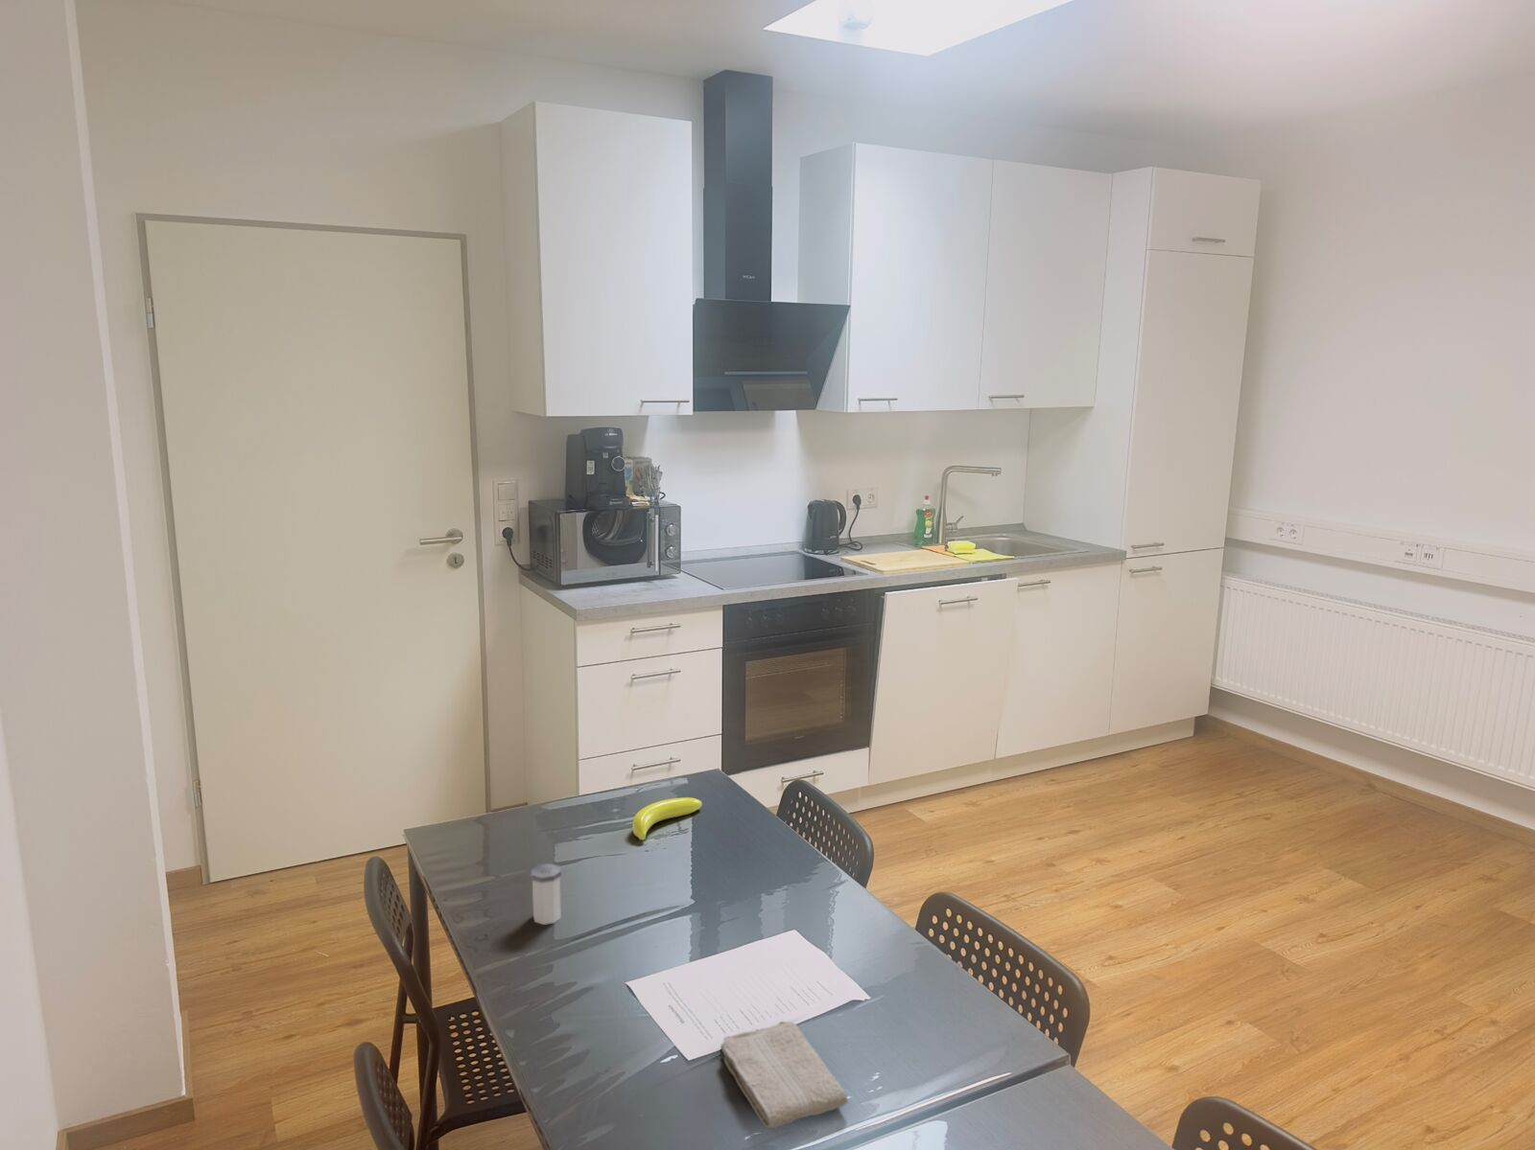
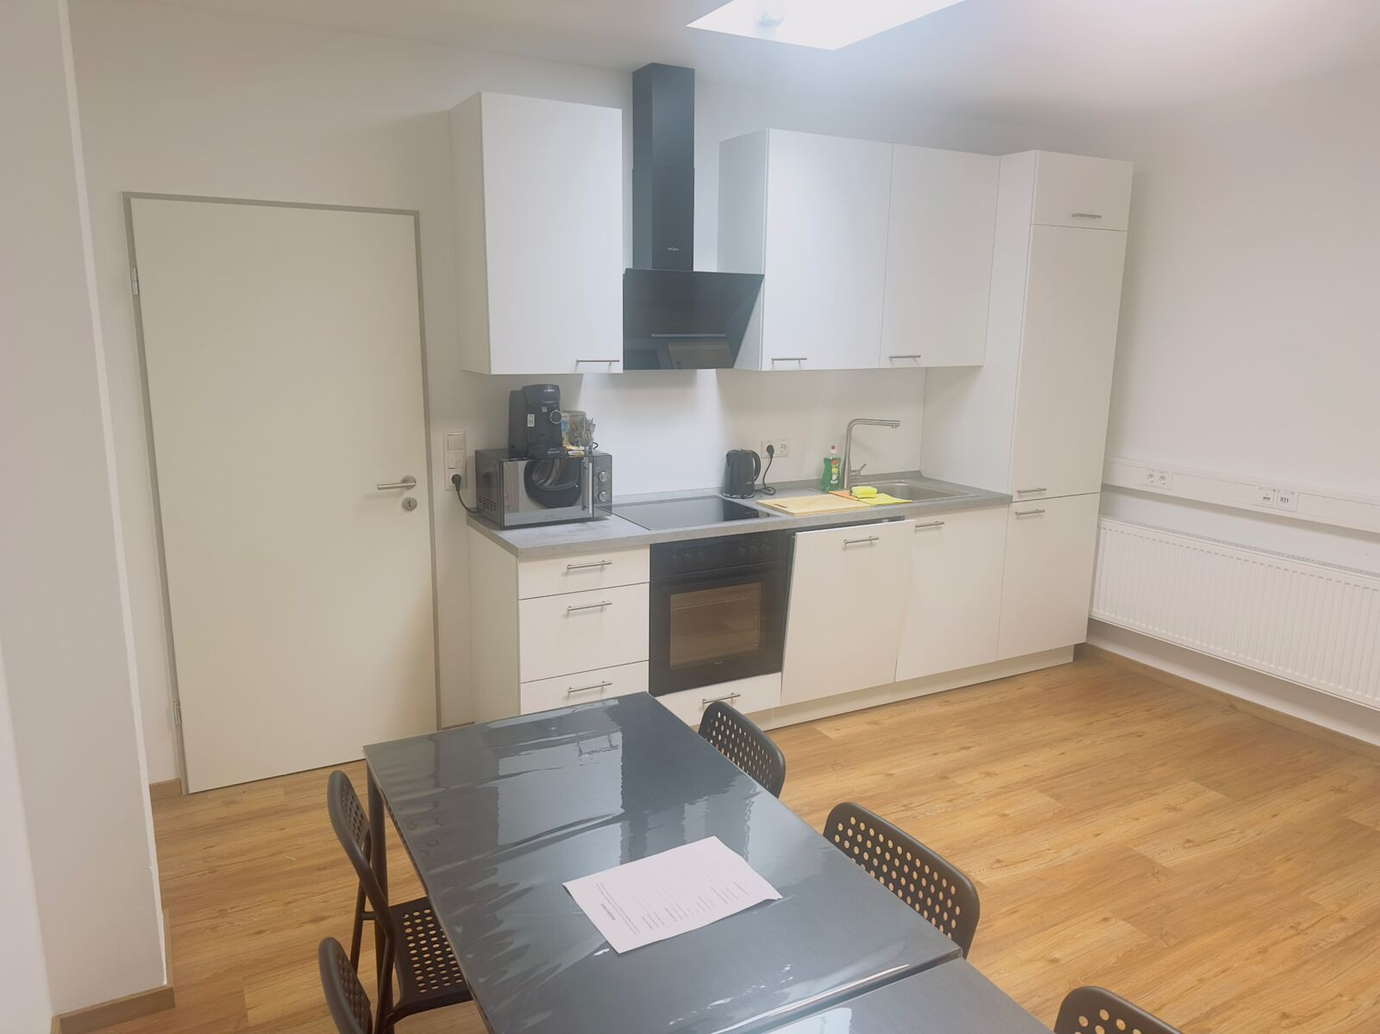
- washcloth (780, 1069)
- banana (668, 814)
- salt shaker (546, 894)
